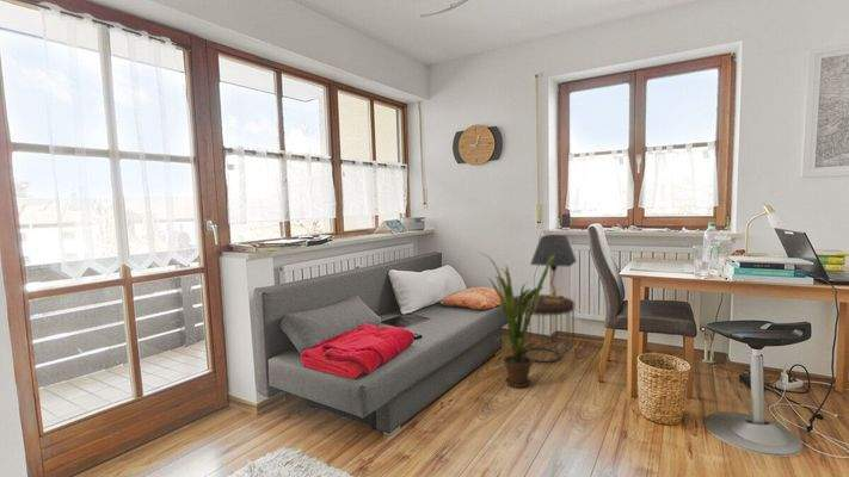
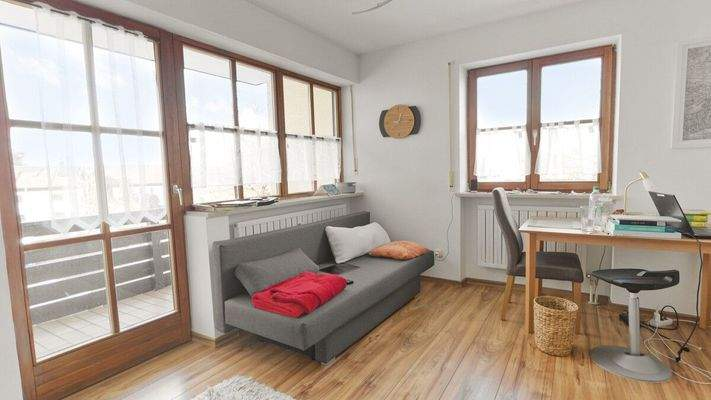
- house plant (509, 318)
- table lamp (553, 267)
- side table (539, 328)
